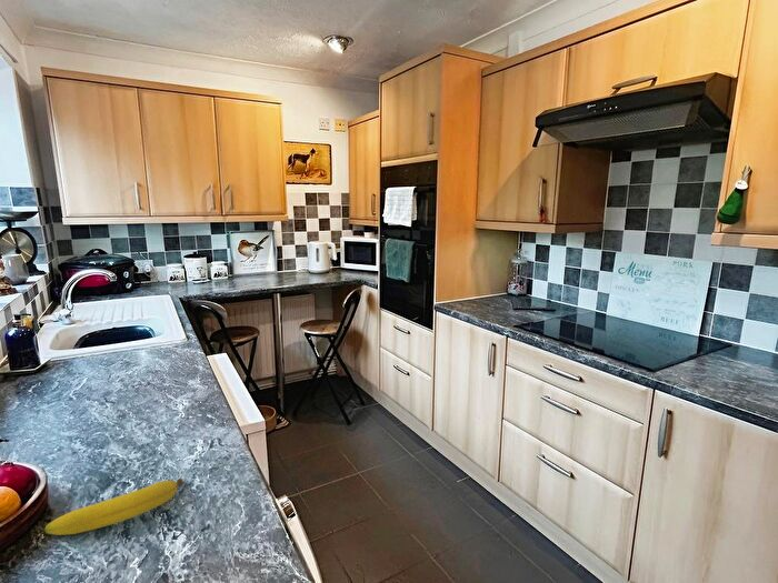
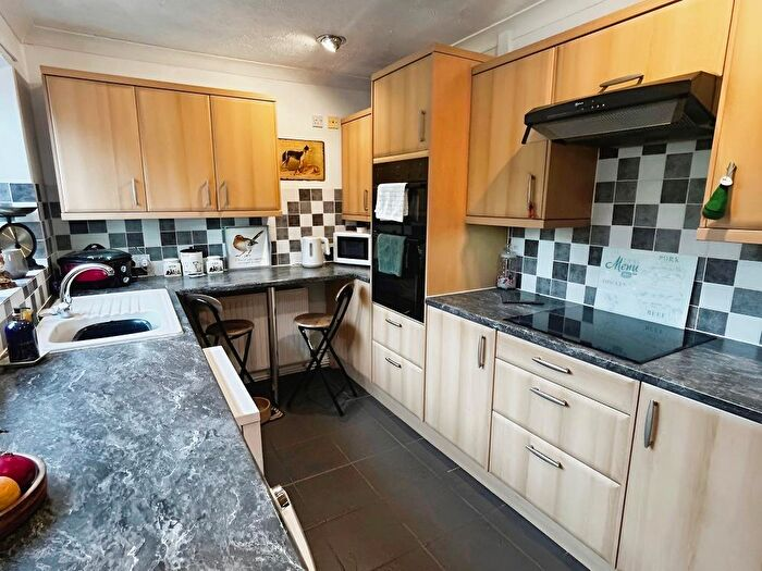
- fruit (120, 503)
